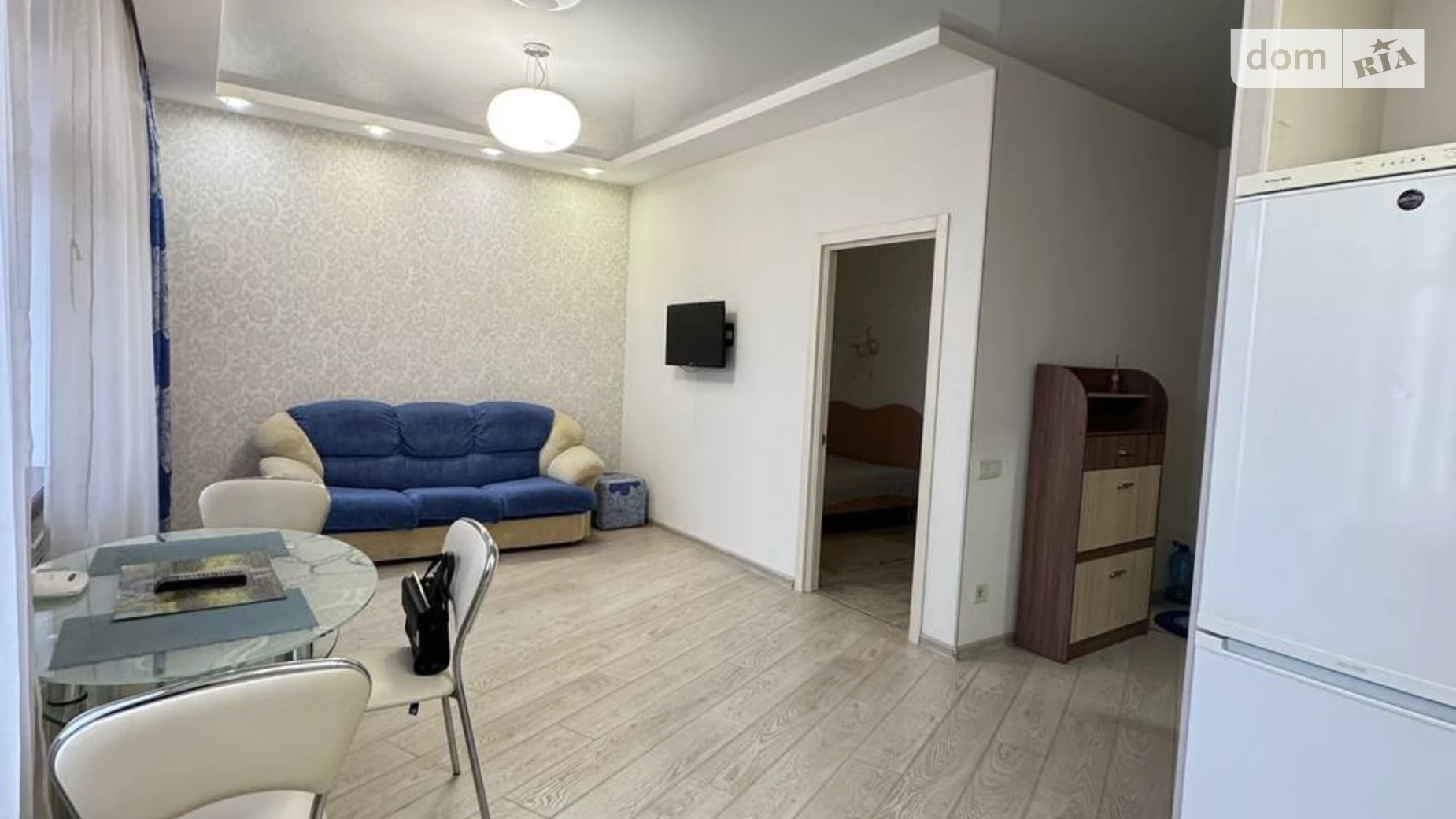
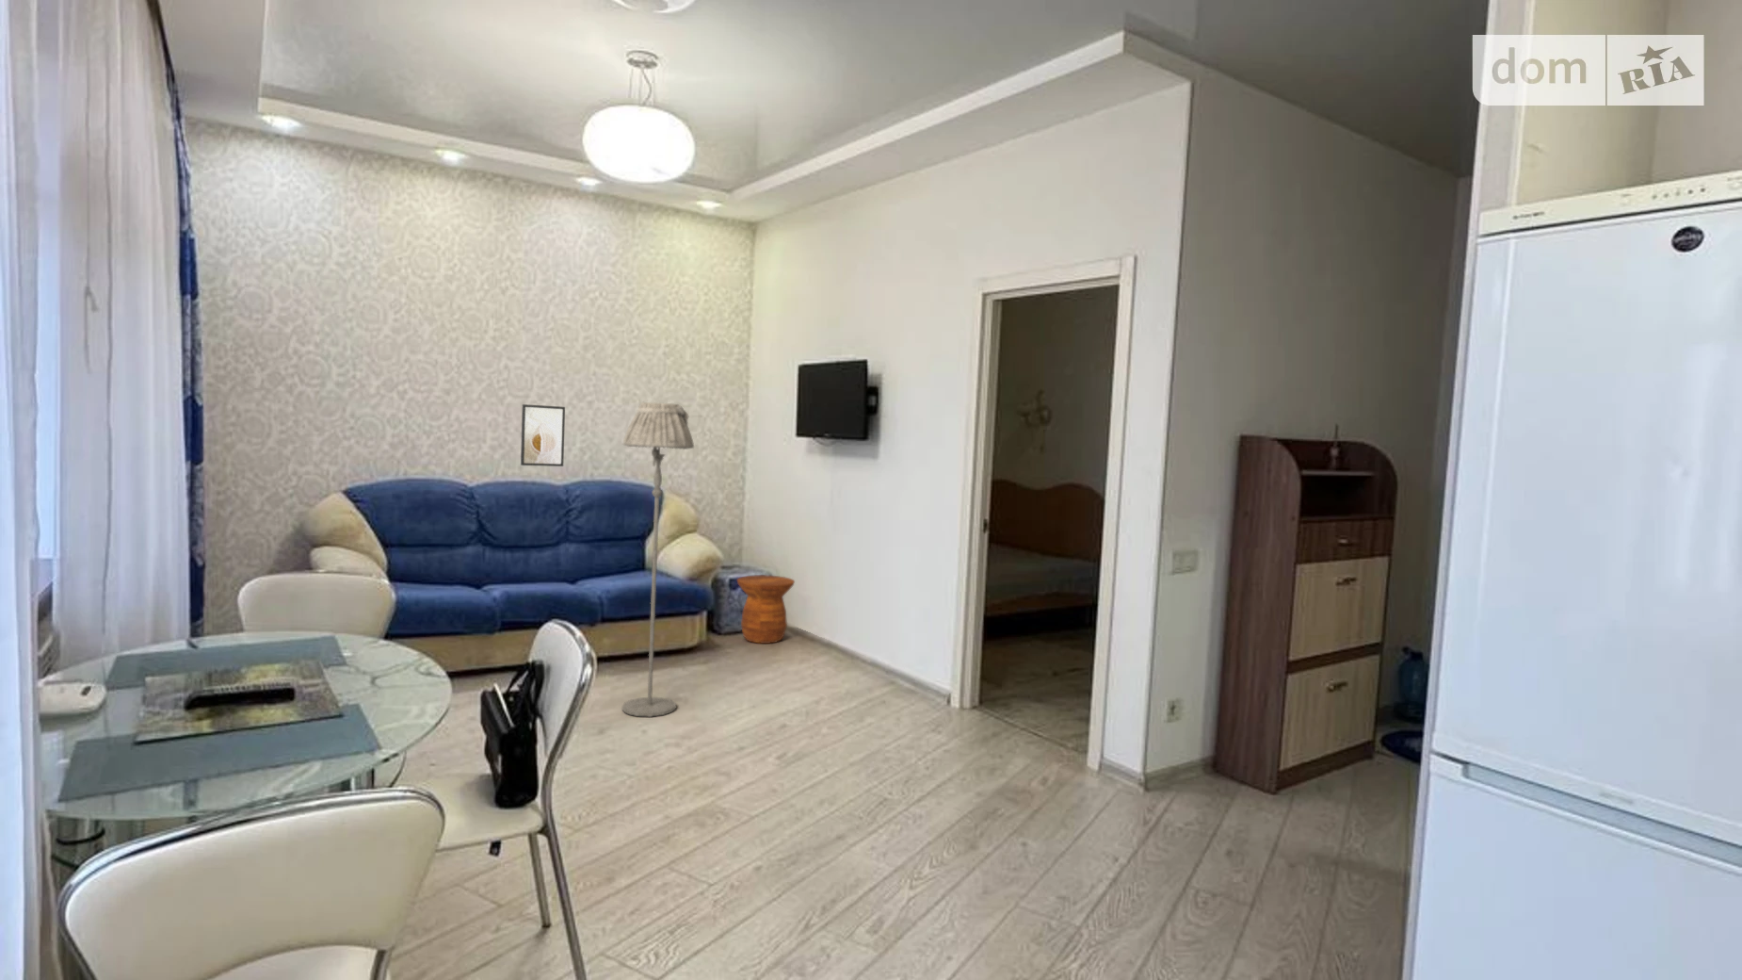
+ side table (765, 609)
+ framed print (542, 436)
+ floor lamp (654, 556)
